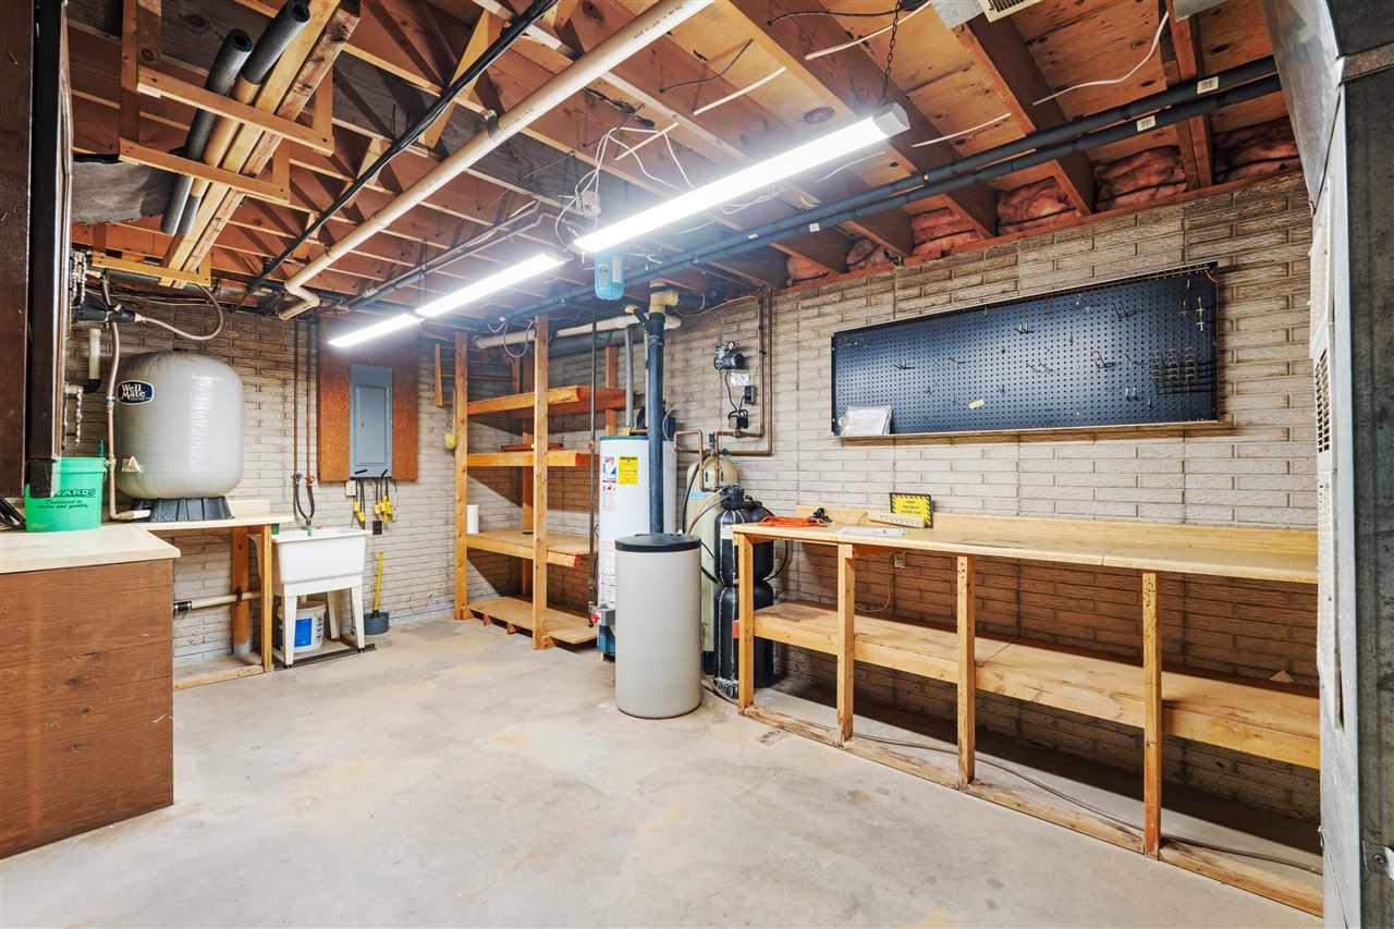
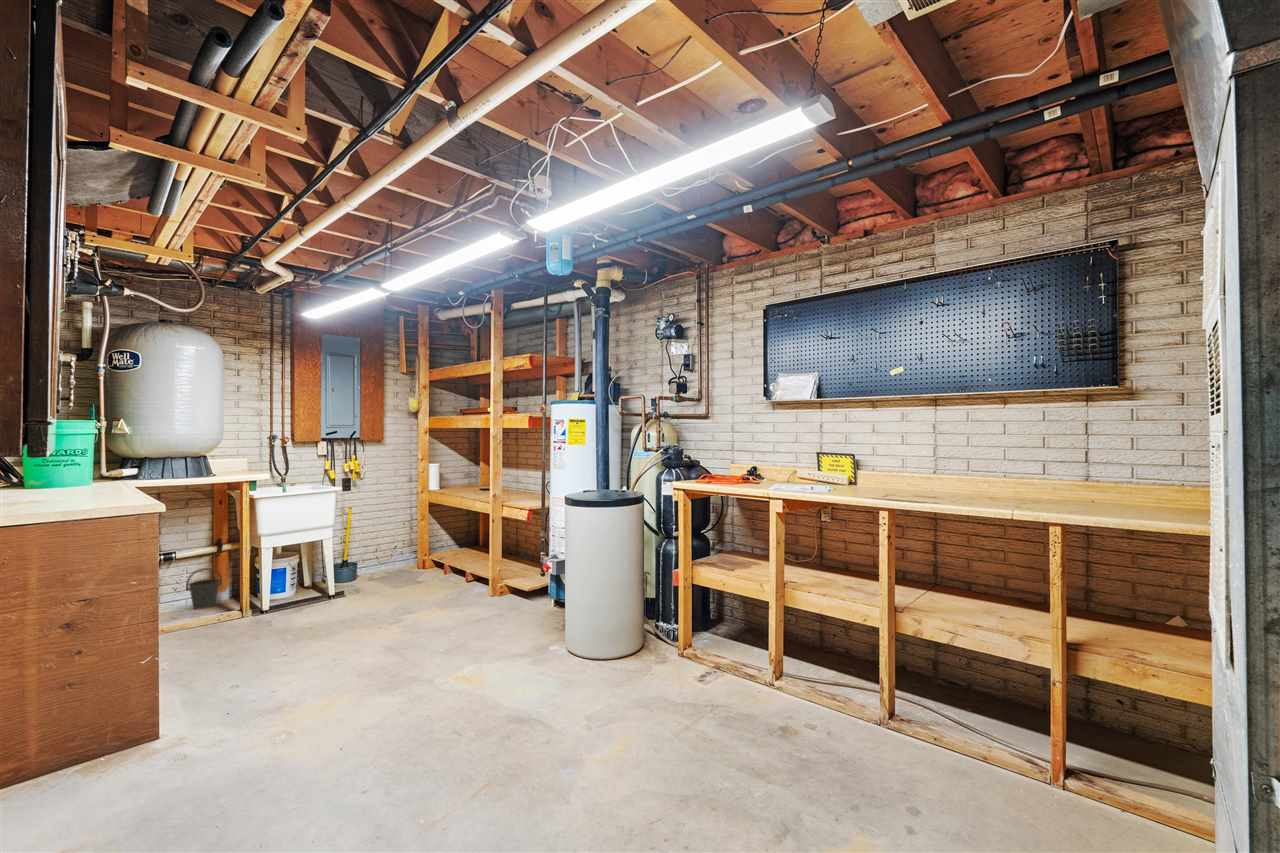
+ bucket (204, 587)
